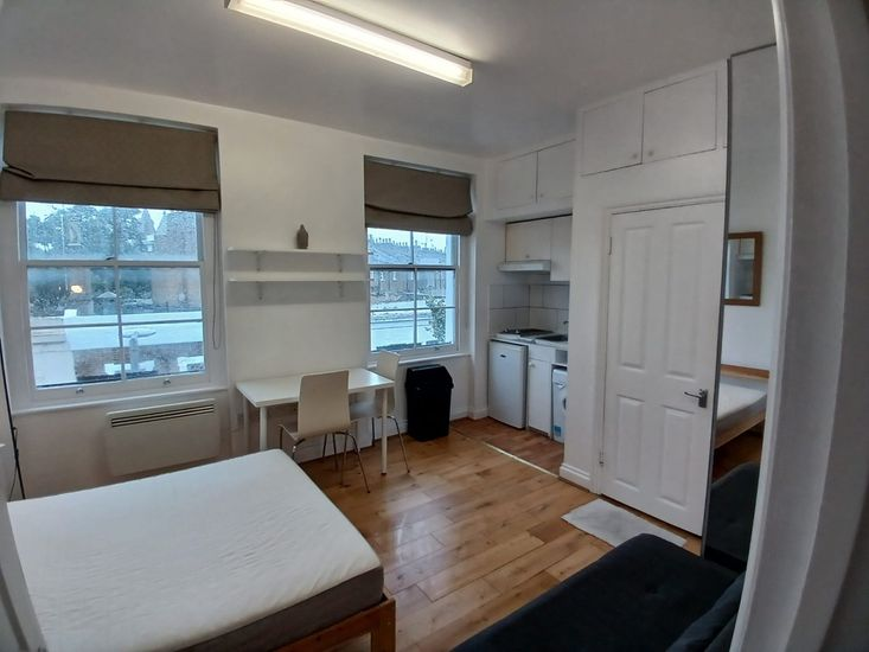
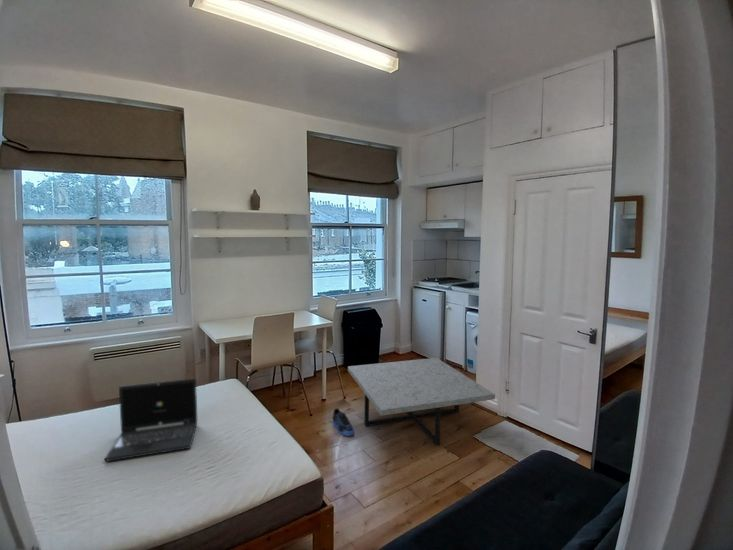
+ coffee table (413, 398)
+ laptop (154, 416)
+ sneaker (342, 421)
